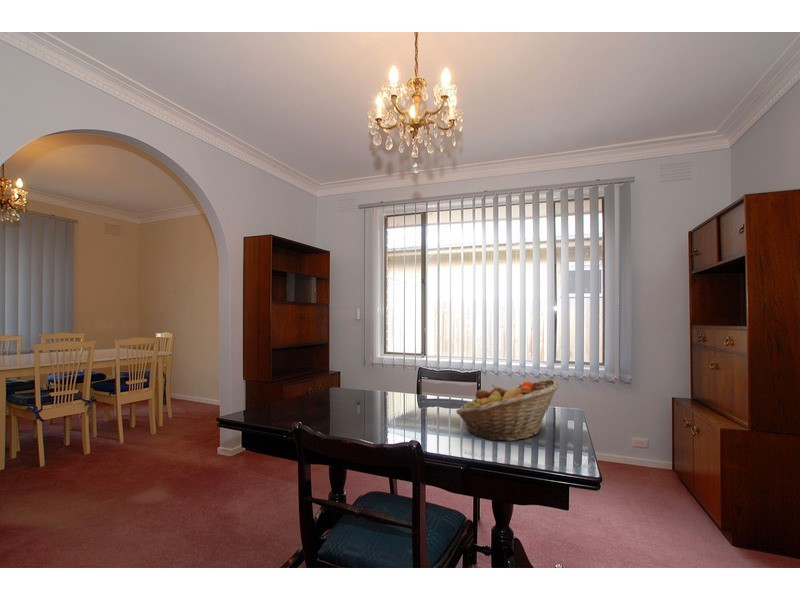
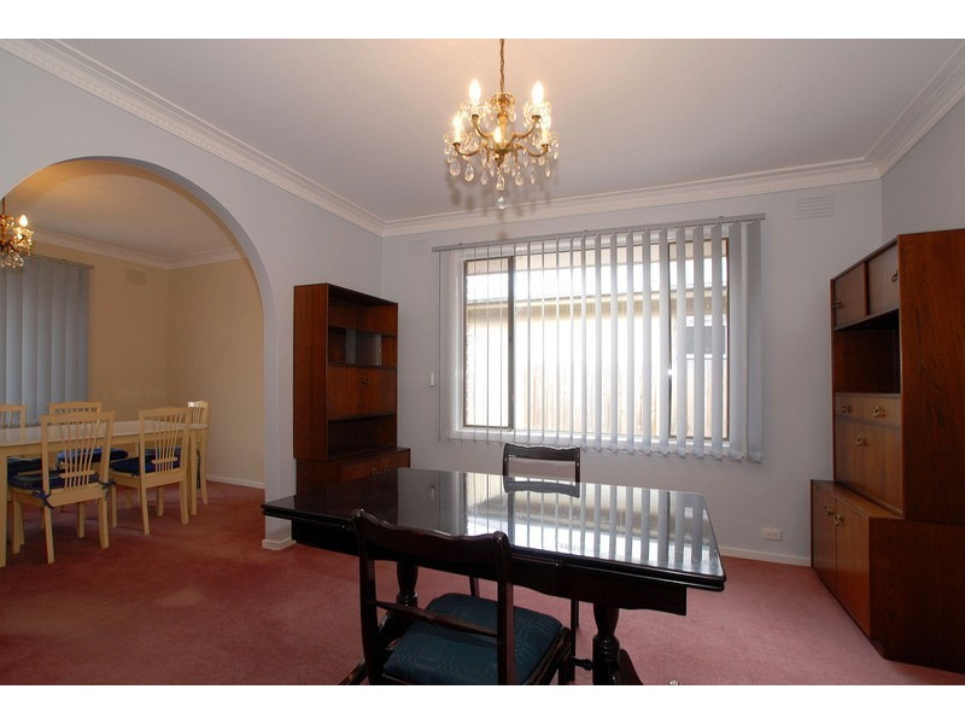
- fruit basket (508, 404)
